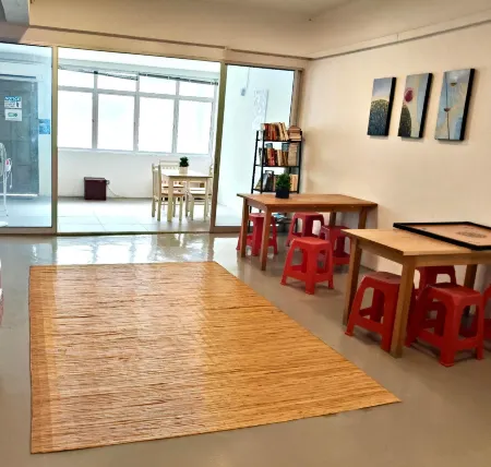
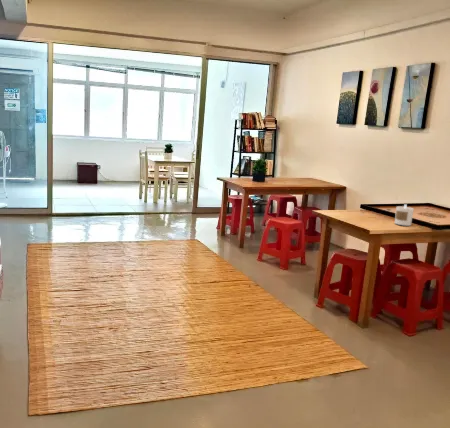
+ candle (404, 214)
